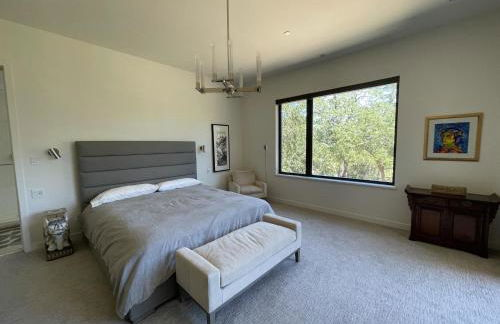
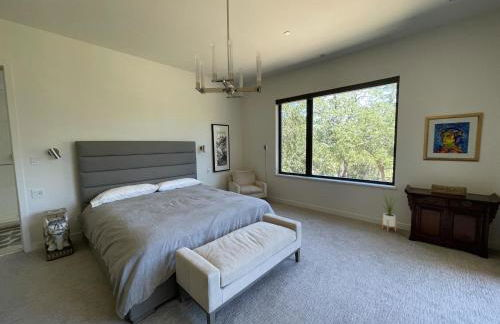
+ house plant (390, 210)
